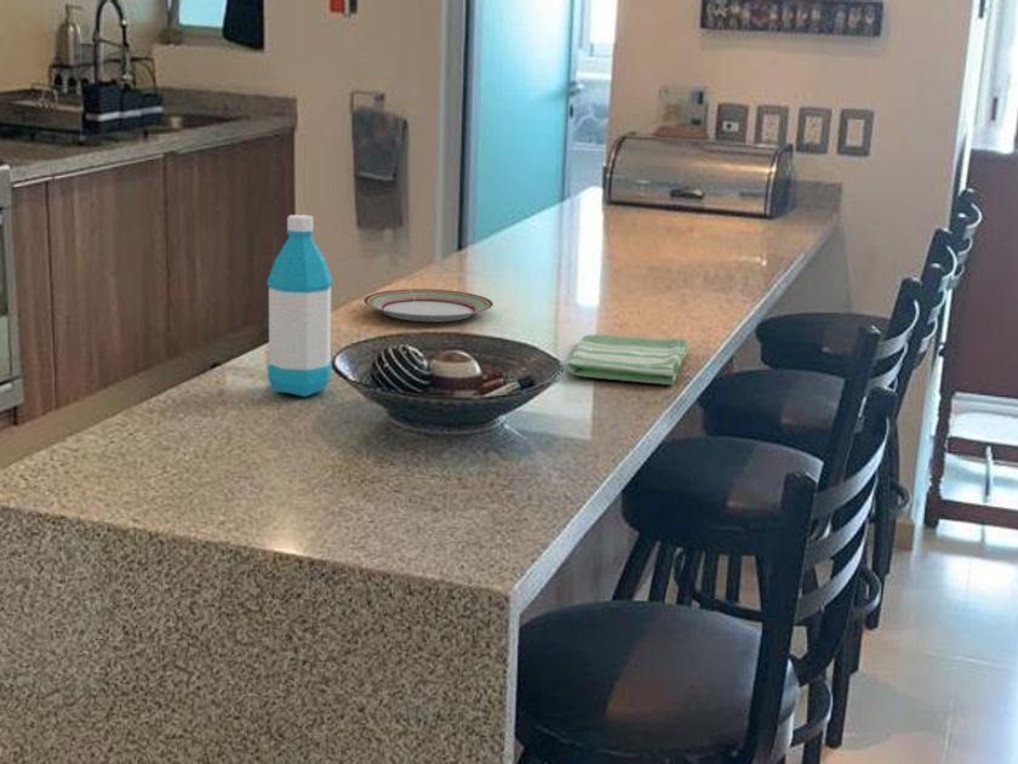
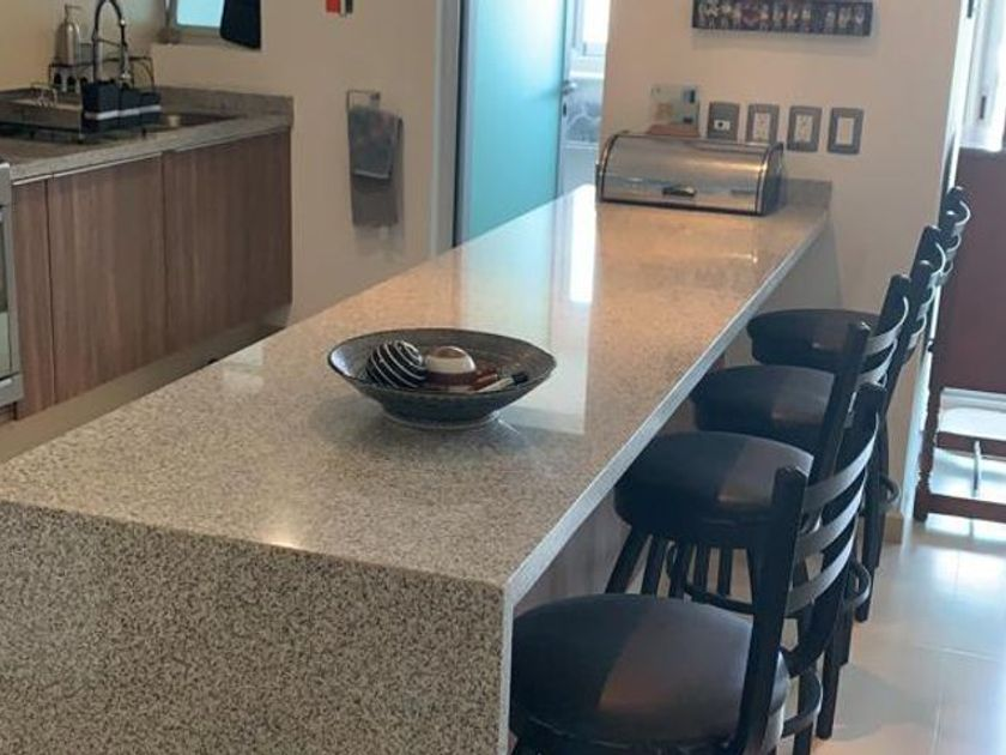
- water bottle (299, 304)
- plate (428, 307)
- dish towel (628, 355)
